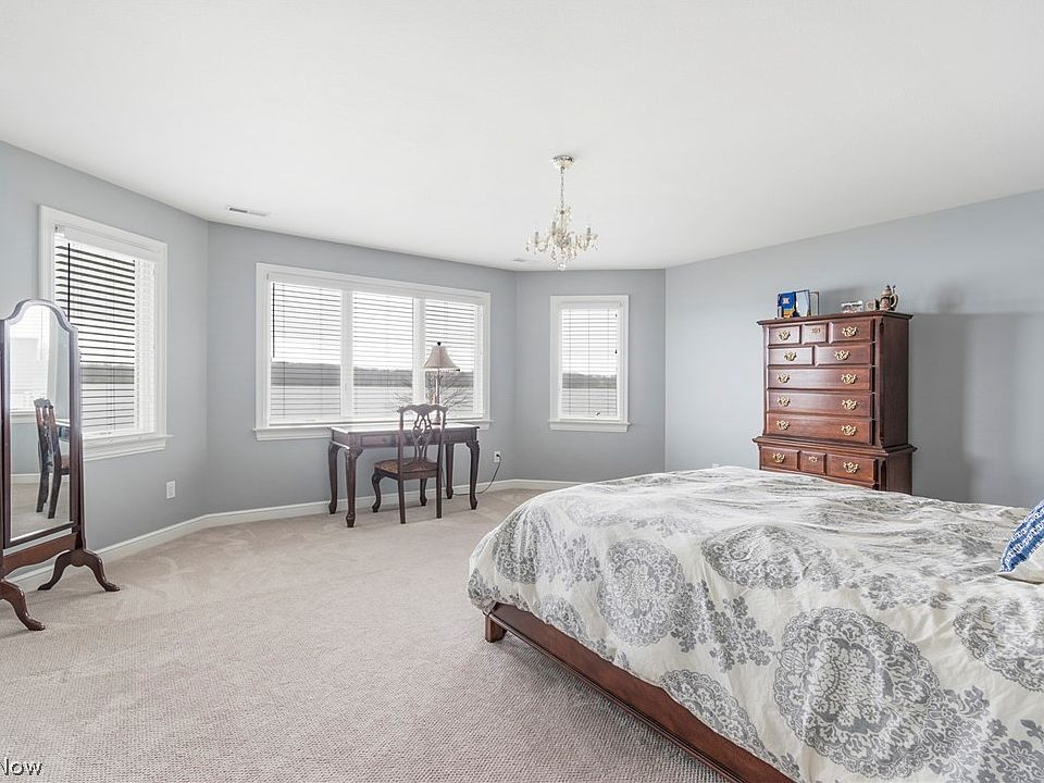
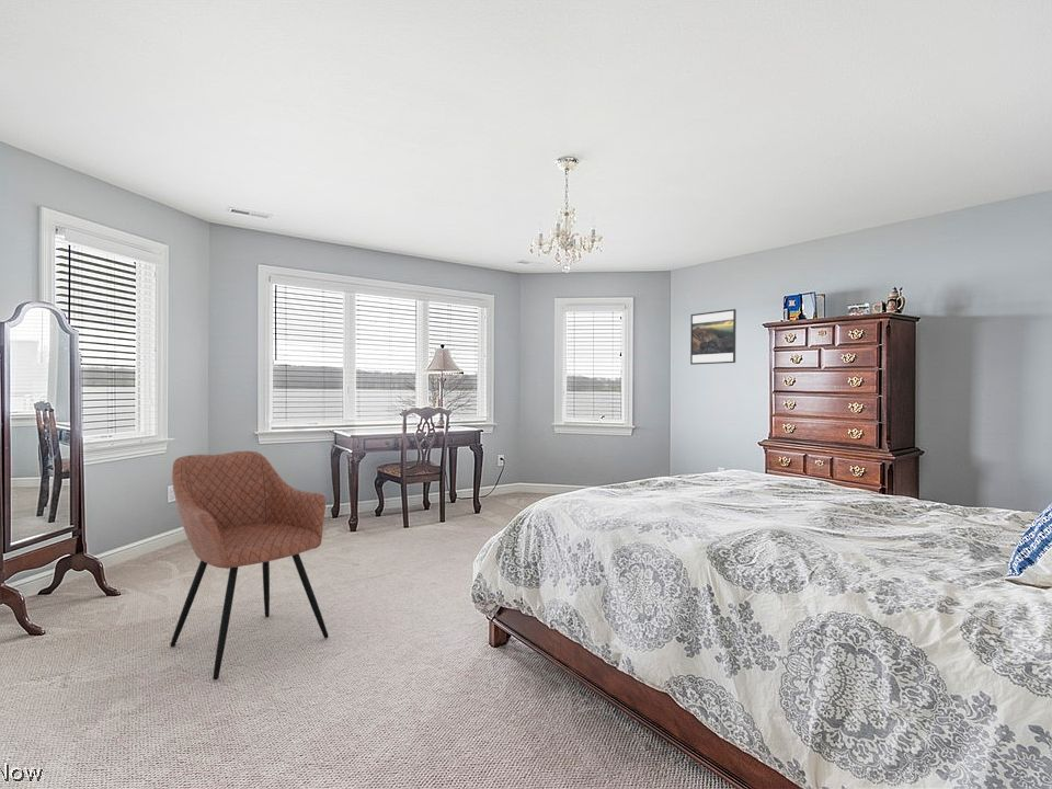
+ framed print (712, 338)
+ armchair (245, 549)
